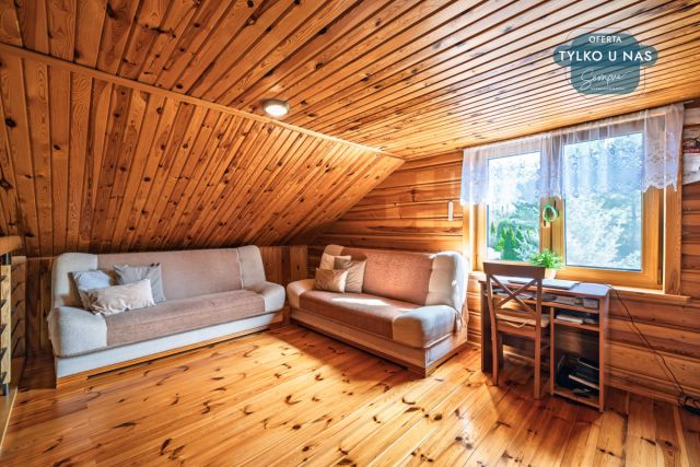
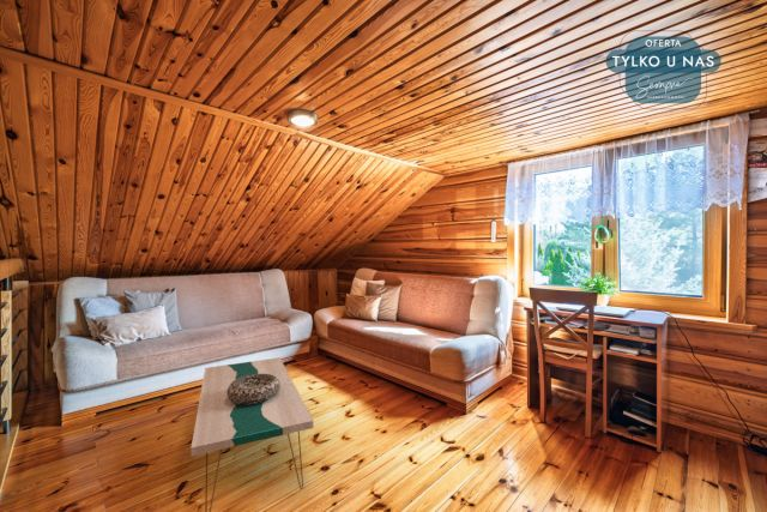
+ coffee table (249, 416)
+ decorative bowl (254, 387)
